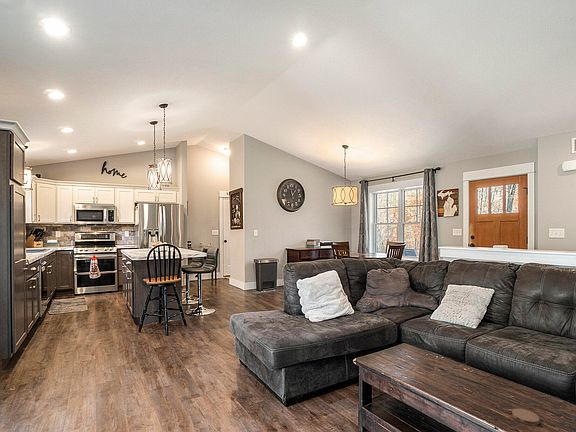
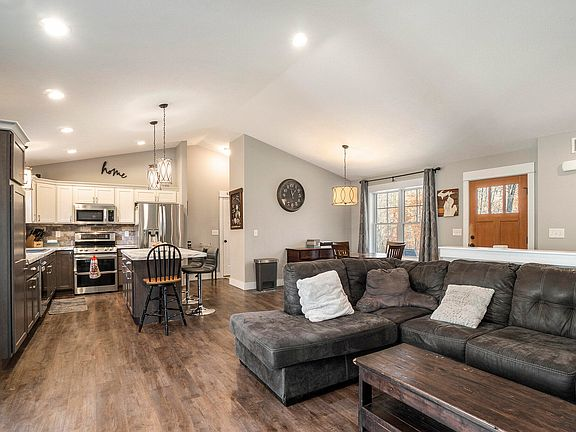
- coaster (525, 416)
